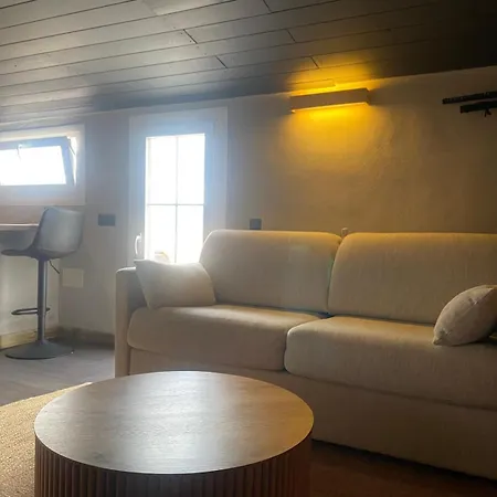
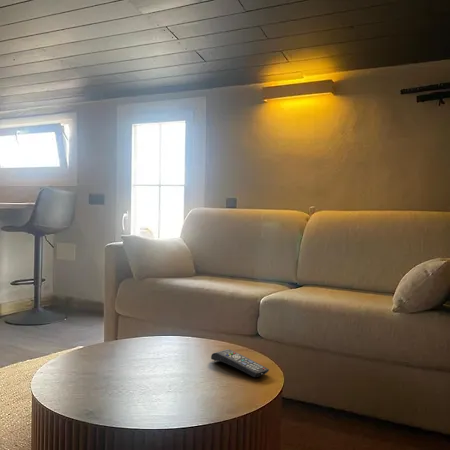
+ remote control (238, 362)
